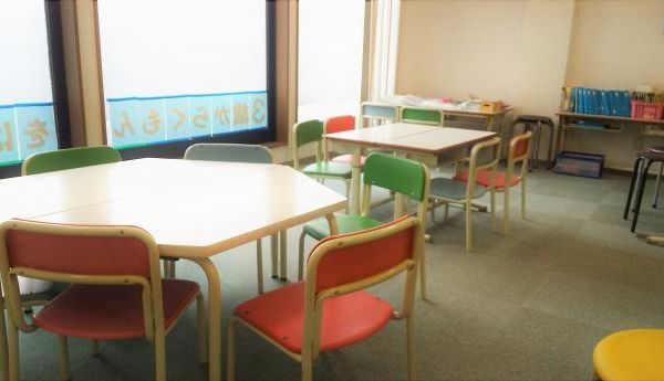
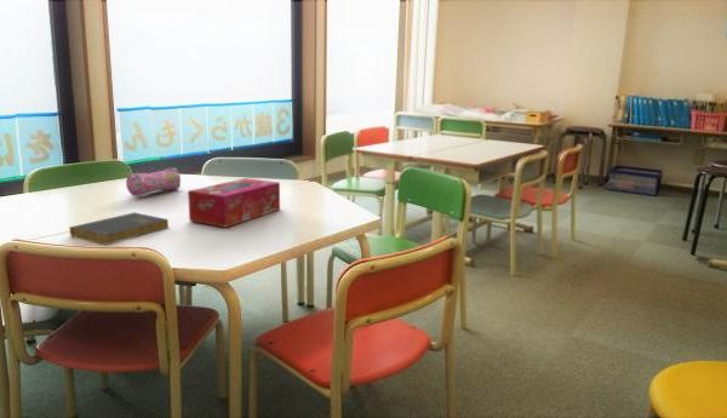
+ tissue box (236, 200)
+ book (119, 227)
+ pencil case (154, 181)
